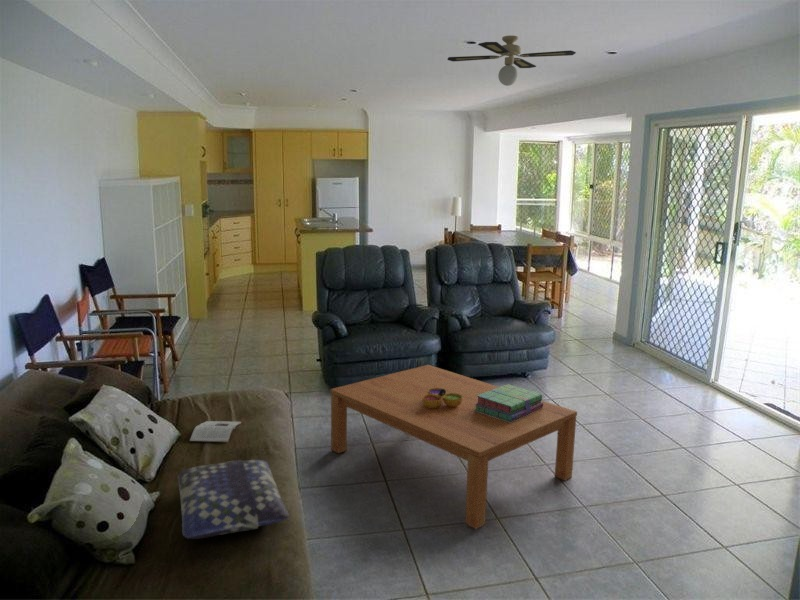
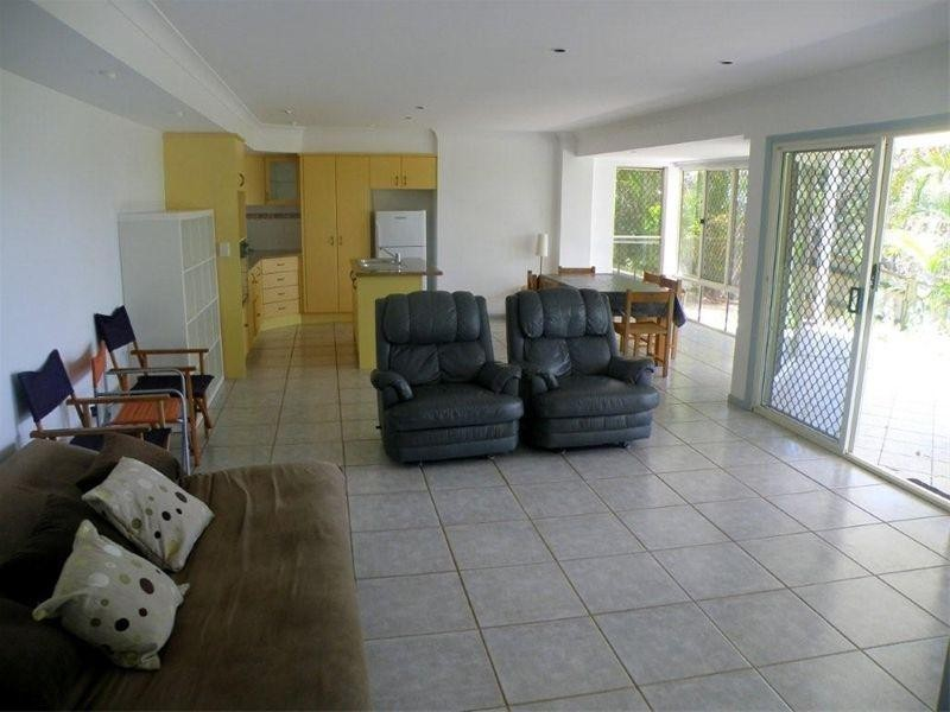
- coffee table (447, 431)
- cushion (230, 494)
- decorative bowl (438, 396)
- ceiling fan (509, 61)
- magazine (216, 428)
- stack of books (509, 401)
